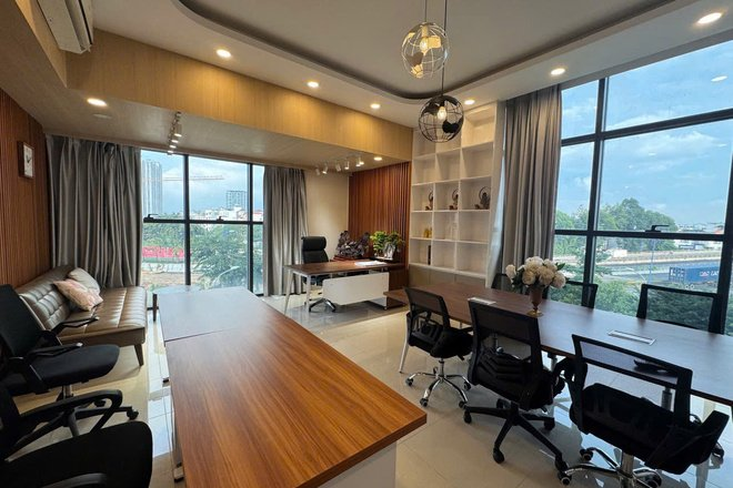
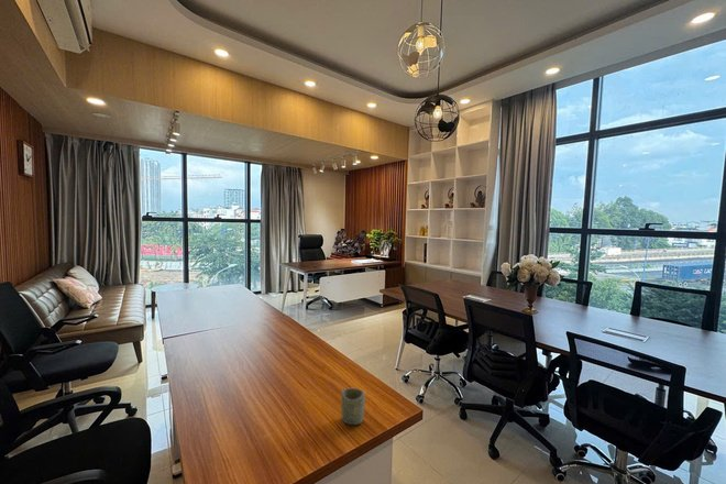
+ cup (352, 406)
